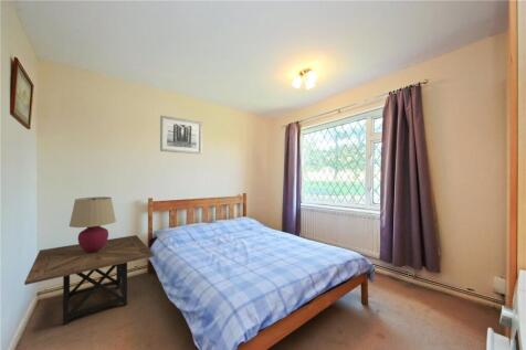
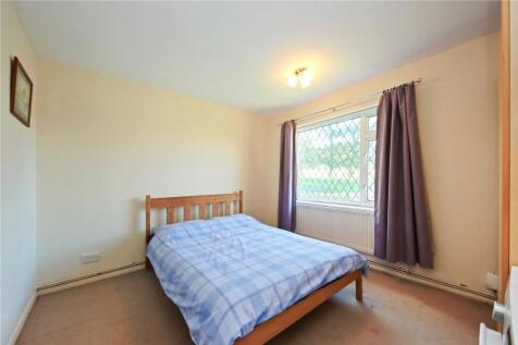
- side table (95, 280)
- table lamp (93, 224)
- wall art (182, 136)
